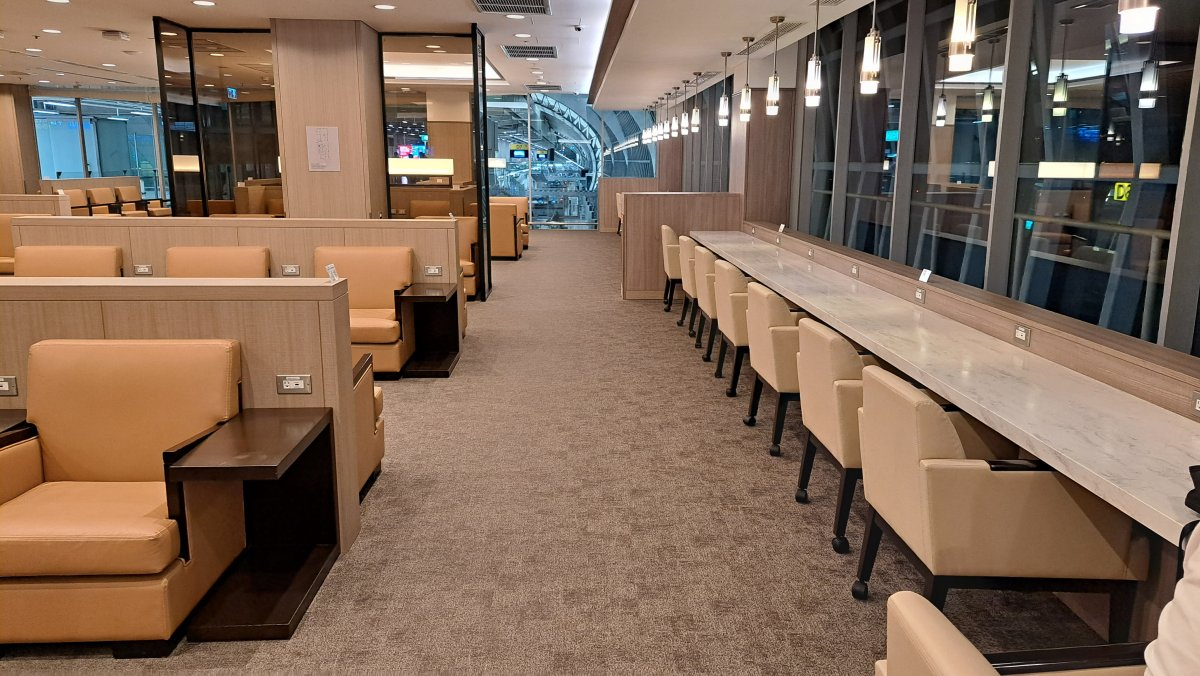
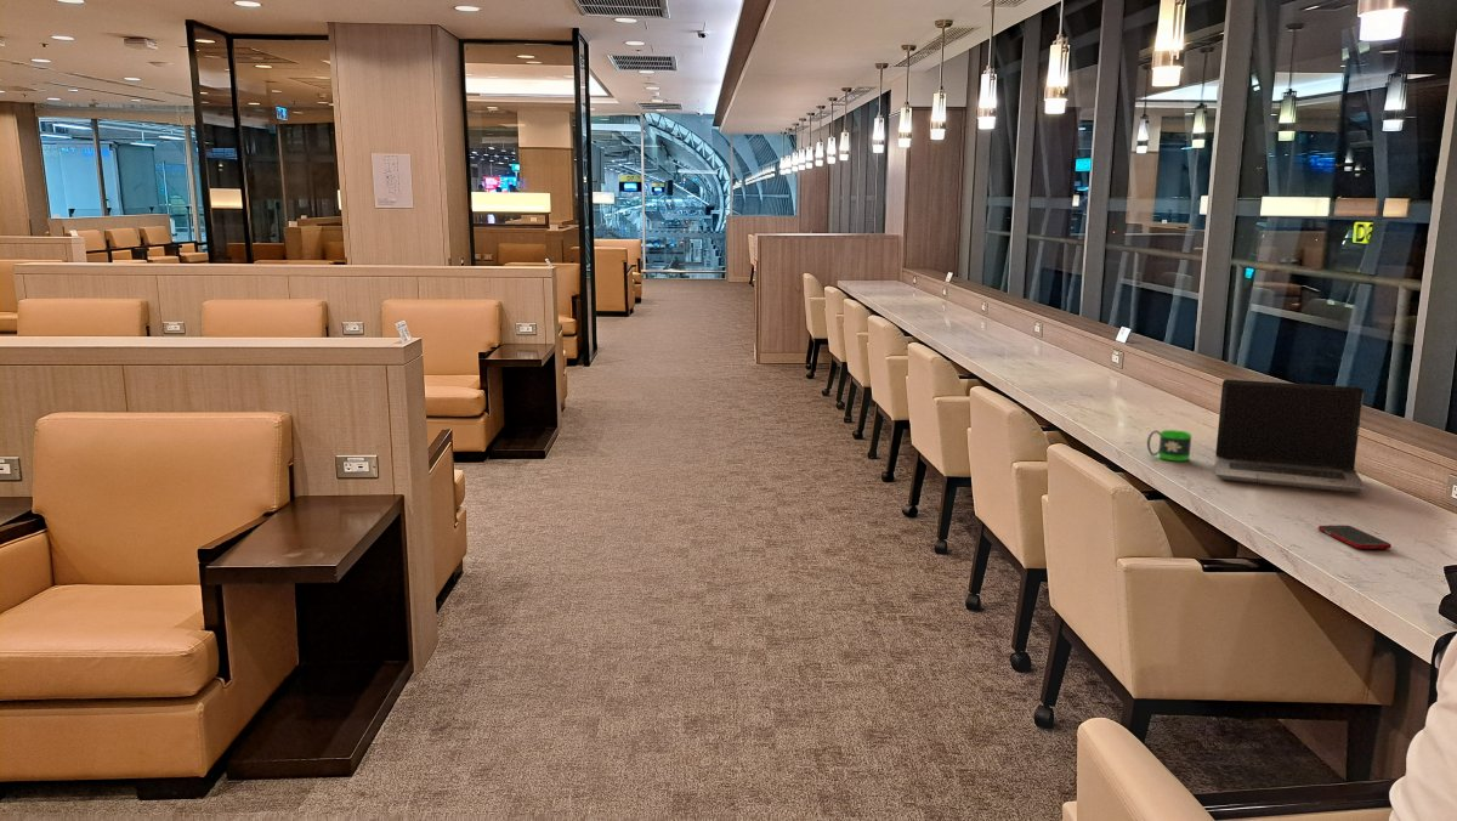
+ cell phone (1353, 537)
+ mug (1168, 443)
+ laptop computer (1289, 434)
